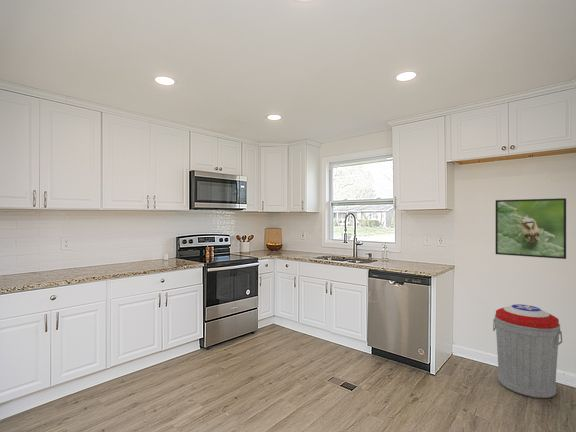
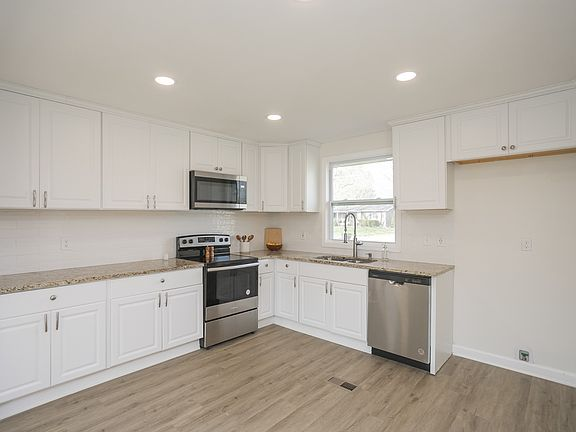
- trash can (525, 346)
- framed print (528, 227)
